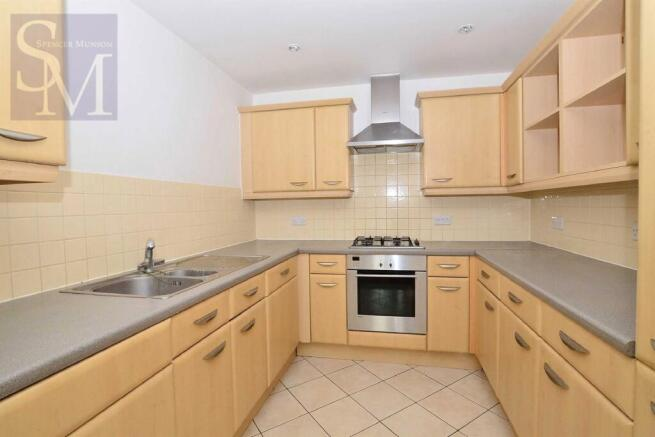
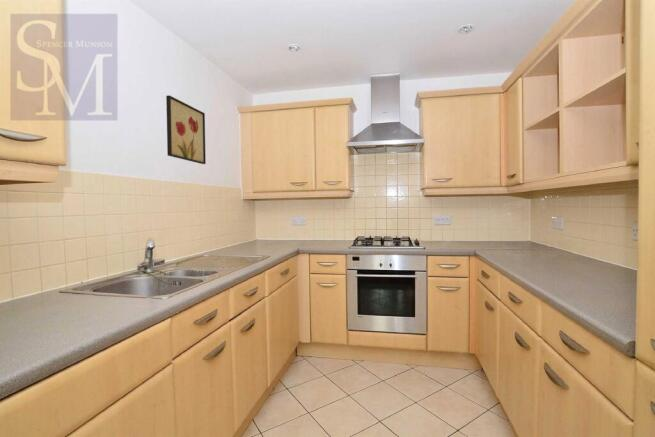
+ wall art (186, 132)
